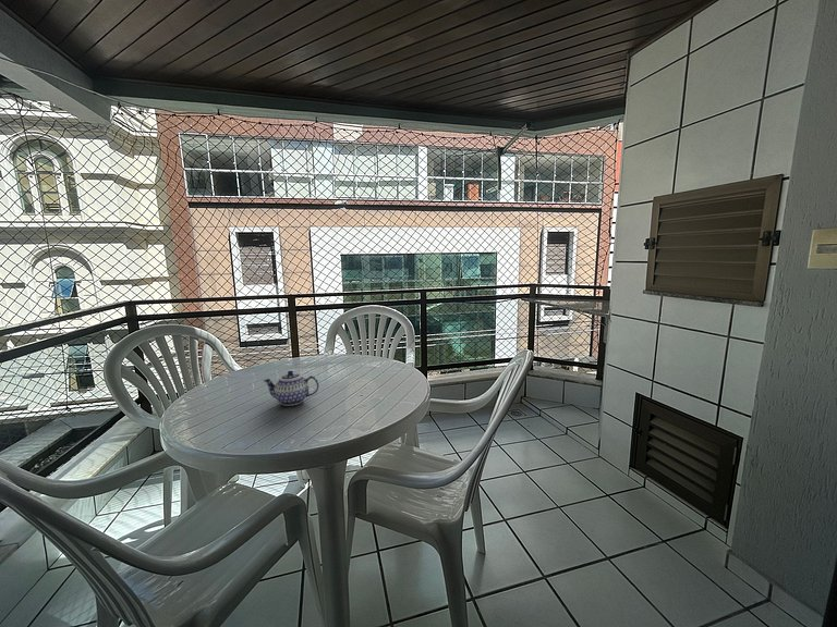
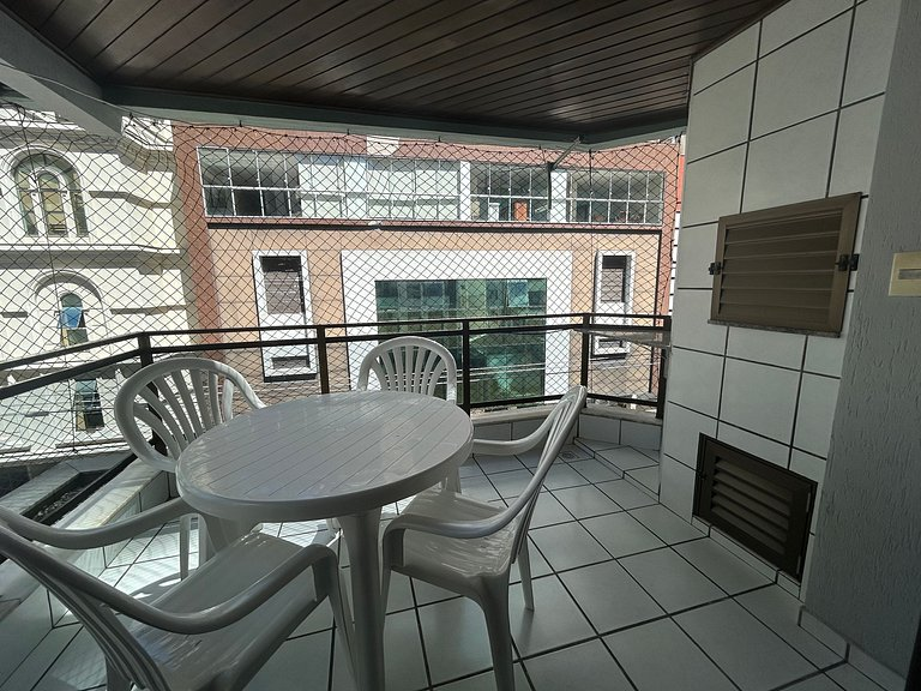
- teapot (291, 386)
